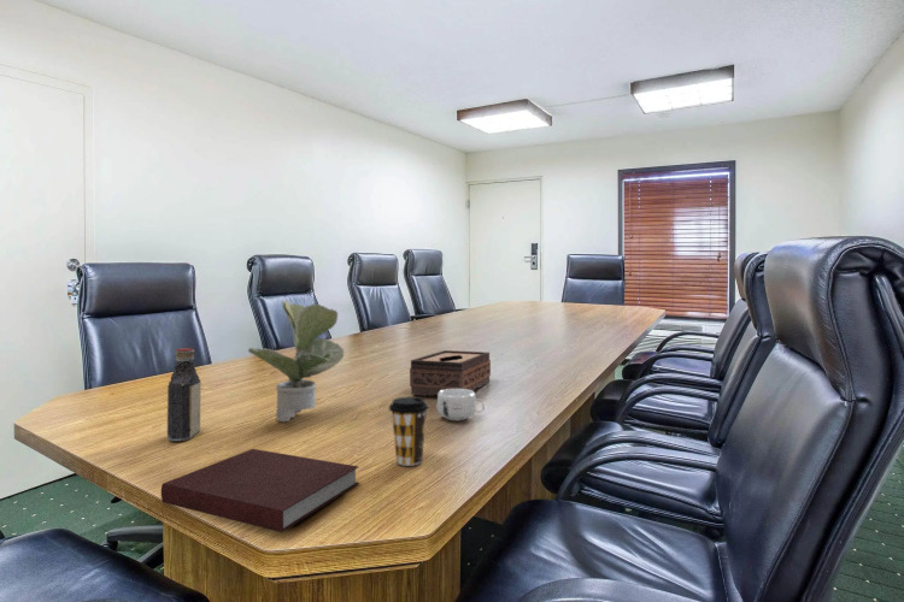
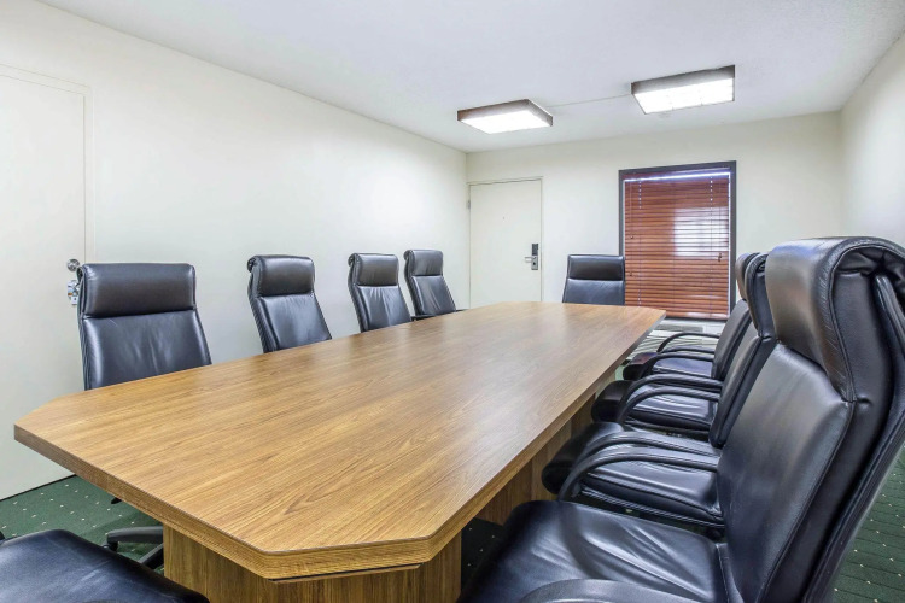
- potted plant (303, 360)
- tissue box (452, 372)
- notebook (264, 483)
- mug (460, 405)
- bottle (183, 391)
- coffee cup (409, 430)
